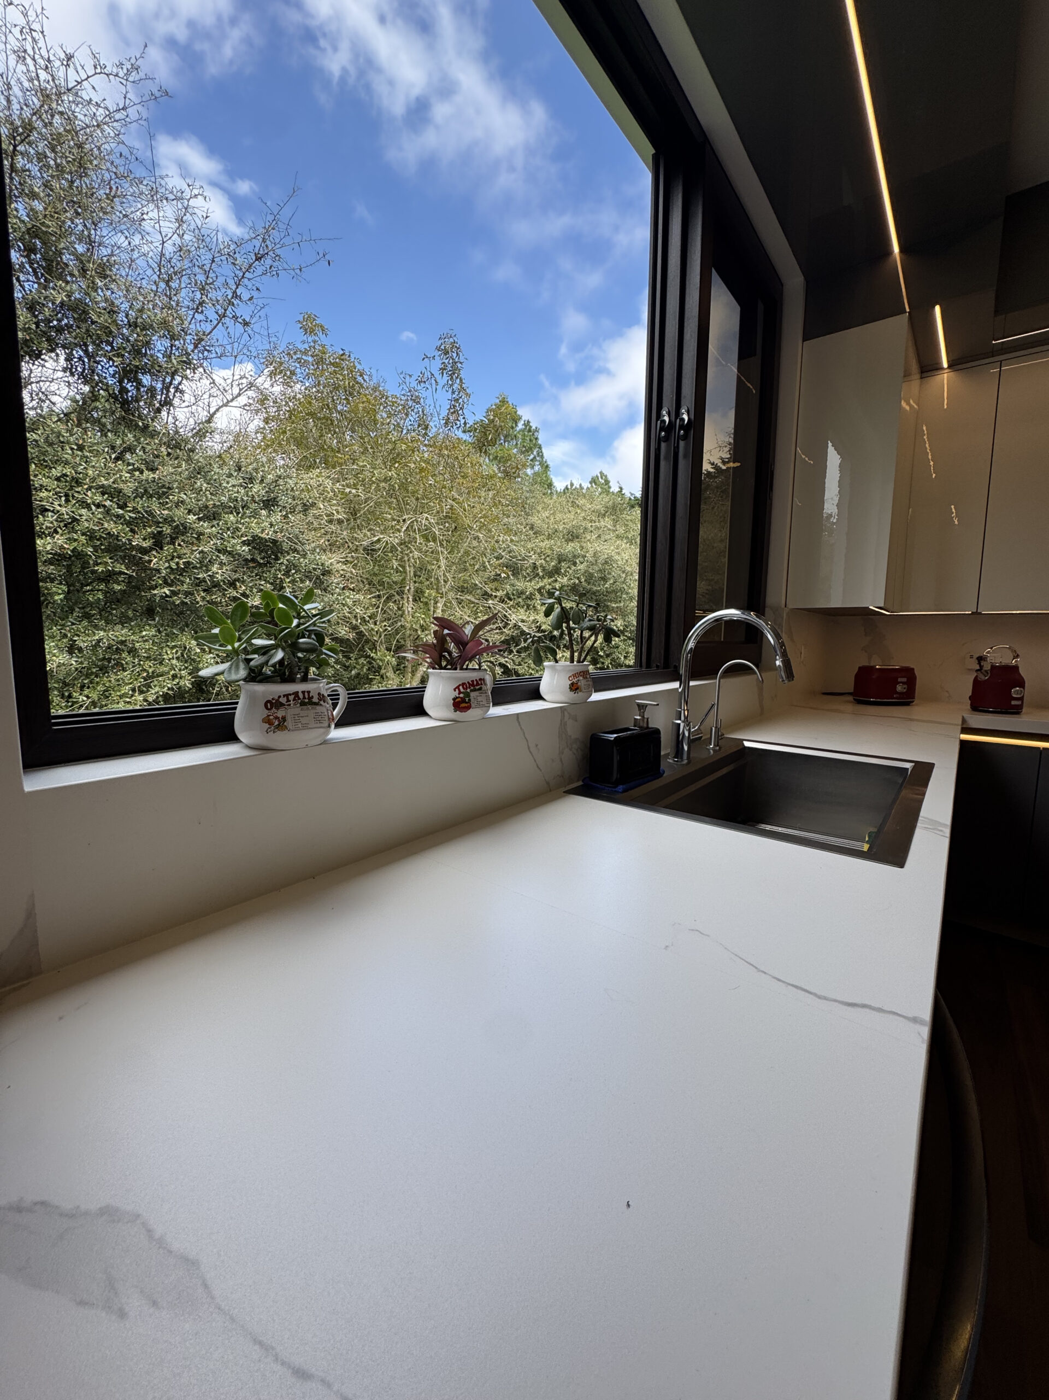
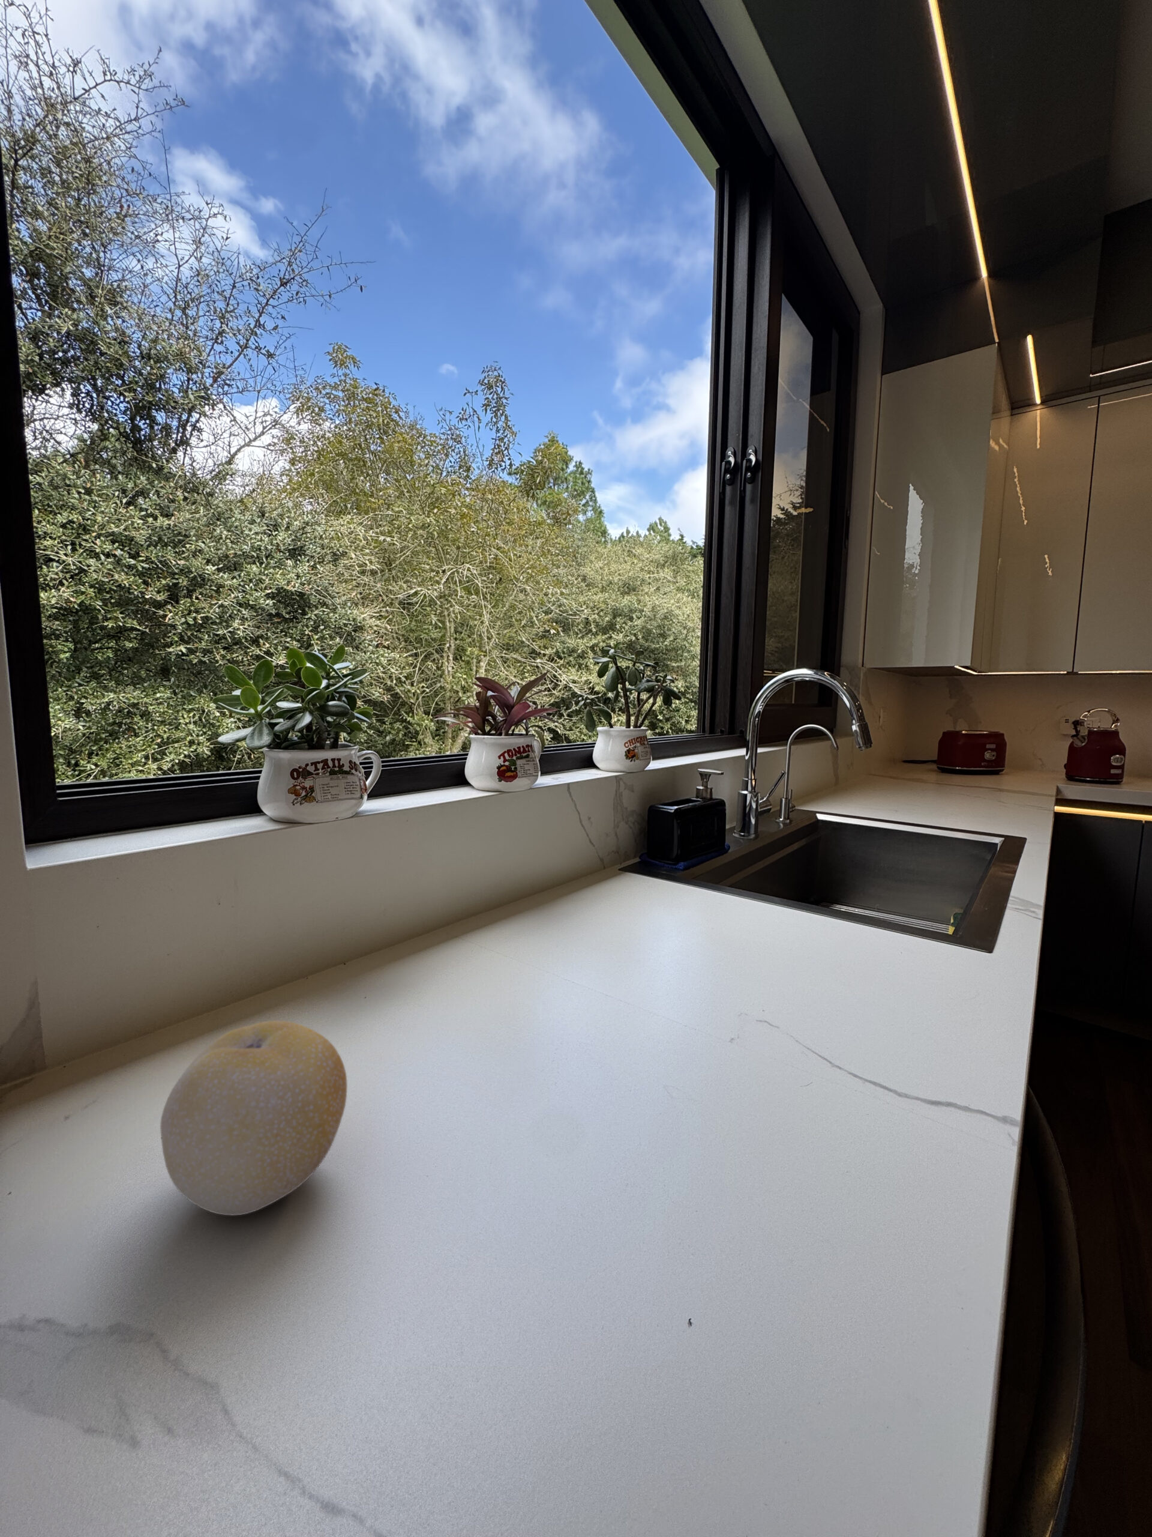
+ fruit (255, 1113)
